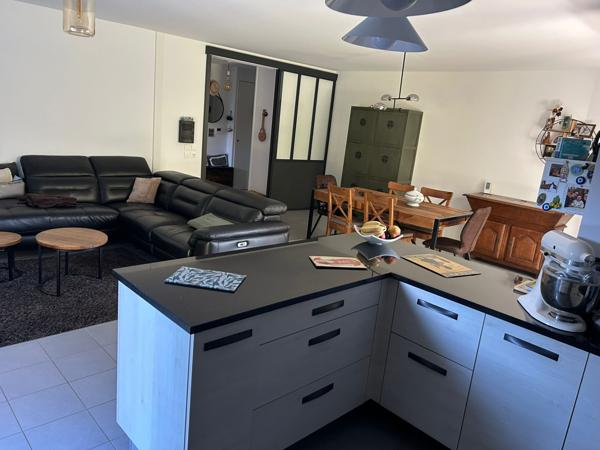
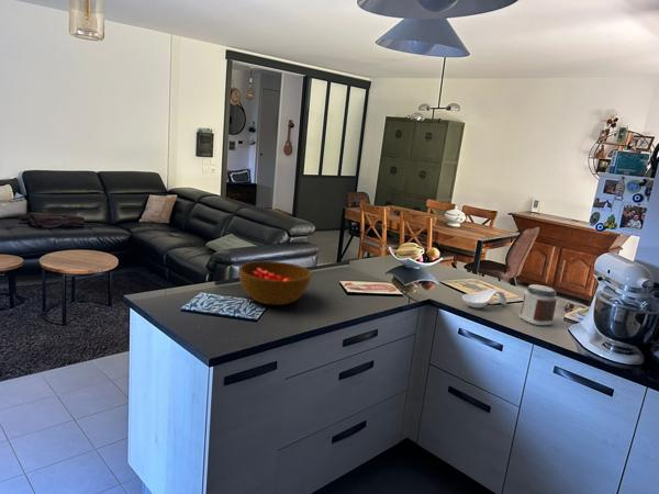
+ jar (538, 304)
+ bowl (273, 284)
+ spoon rest (484, 297)
